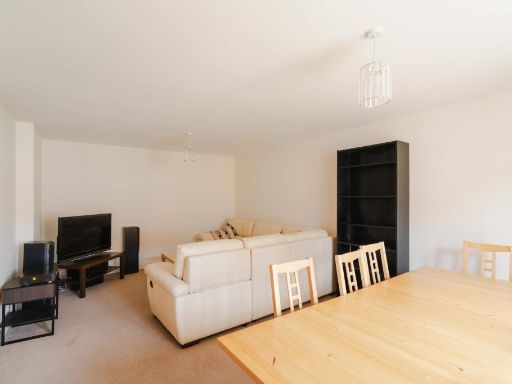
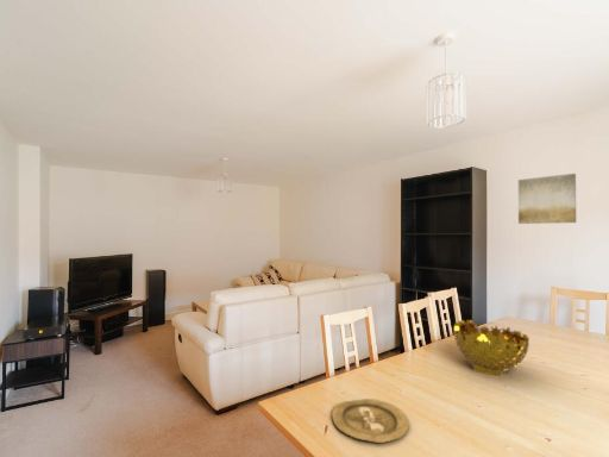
+ plate (369, 418)
+ wall art (545, 200)
+ decorative bowl (489, 348)
